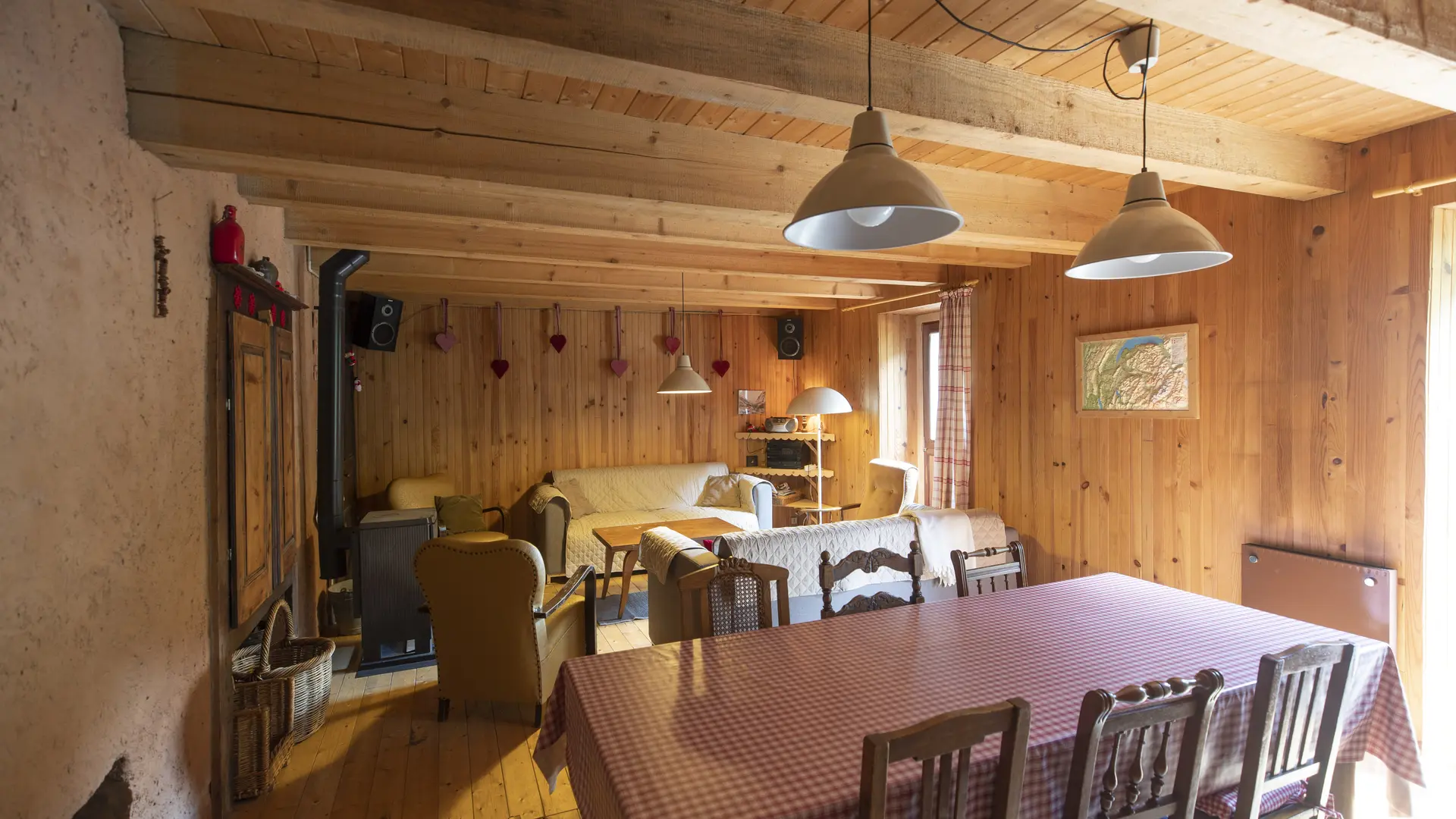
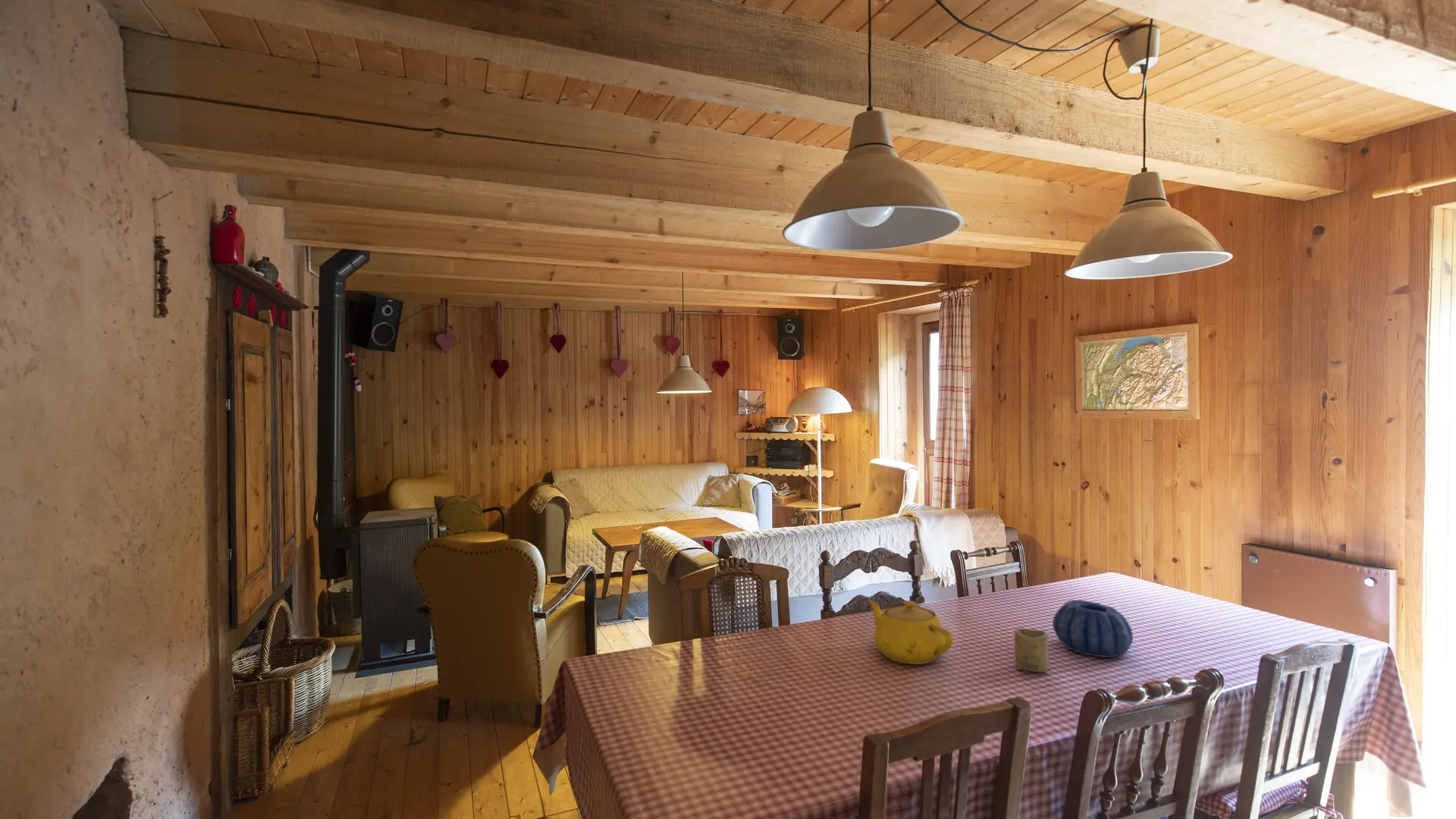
+ cup (1031, 650)
+ teapot (907, 627)
+ decorative bowl (1092, 627)
